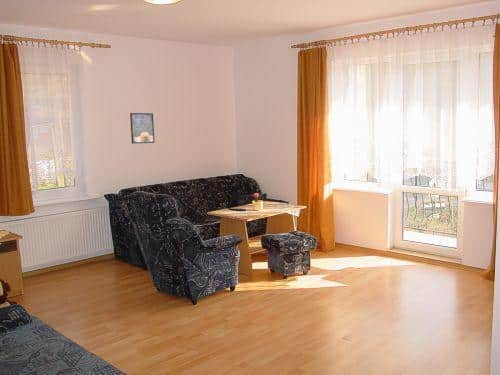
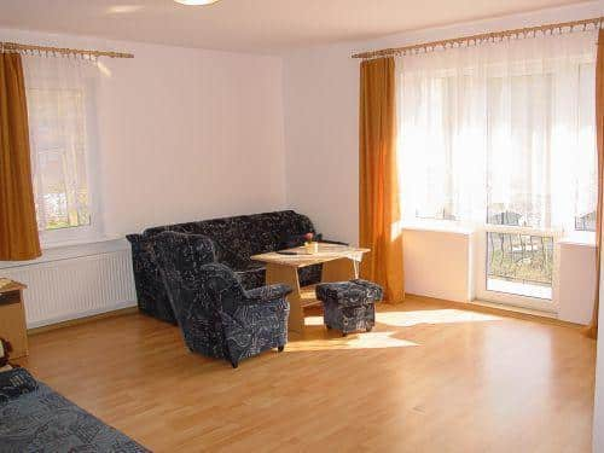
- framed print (142, 128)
